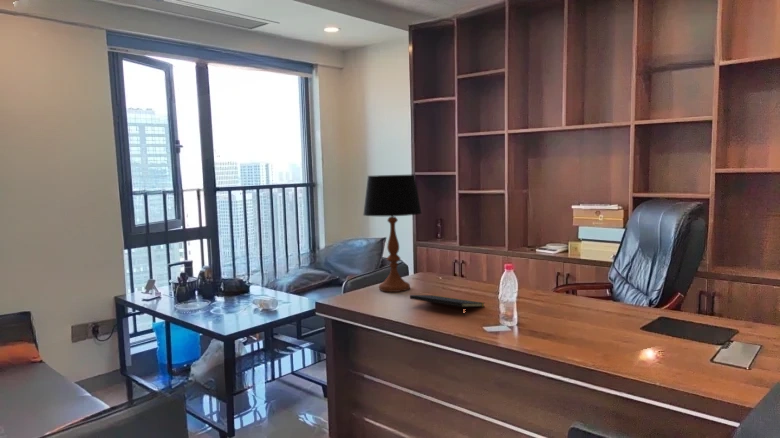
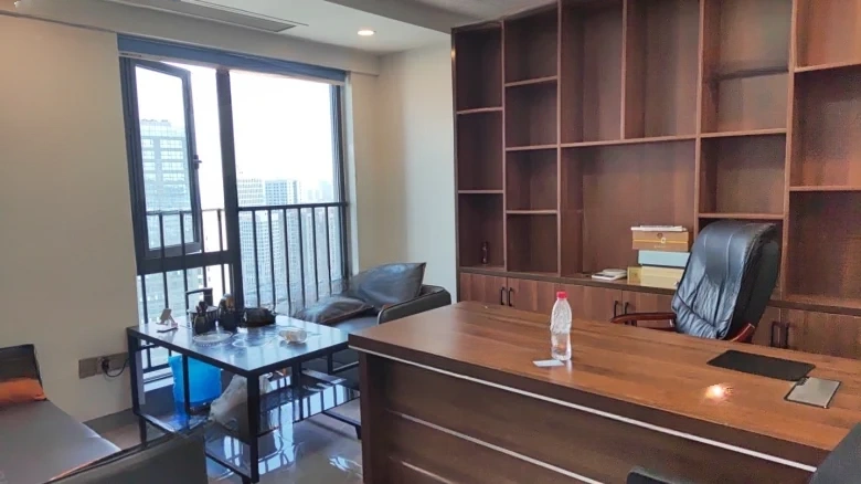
- table lamp (392, 232)
- notepad (447, 300)
